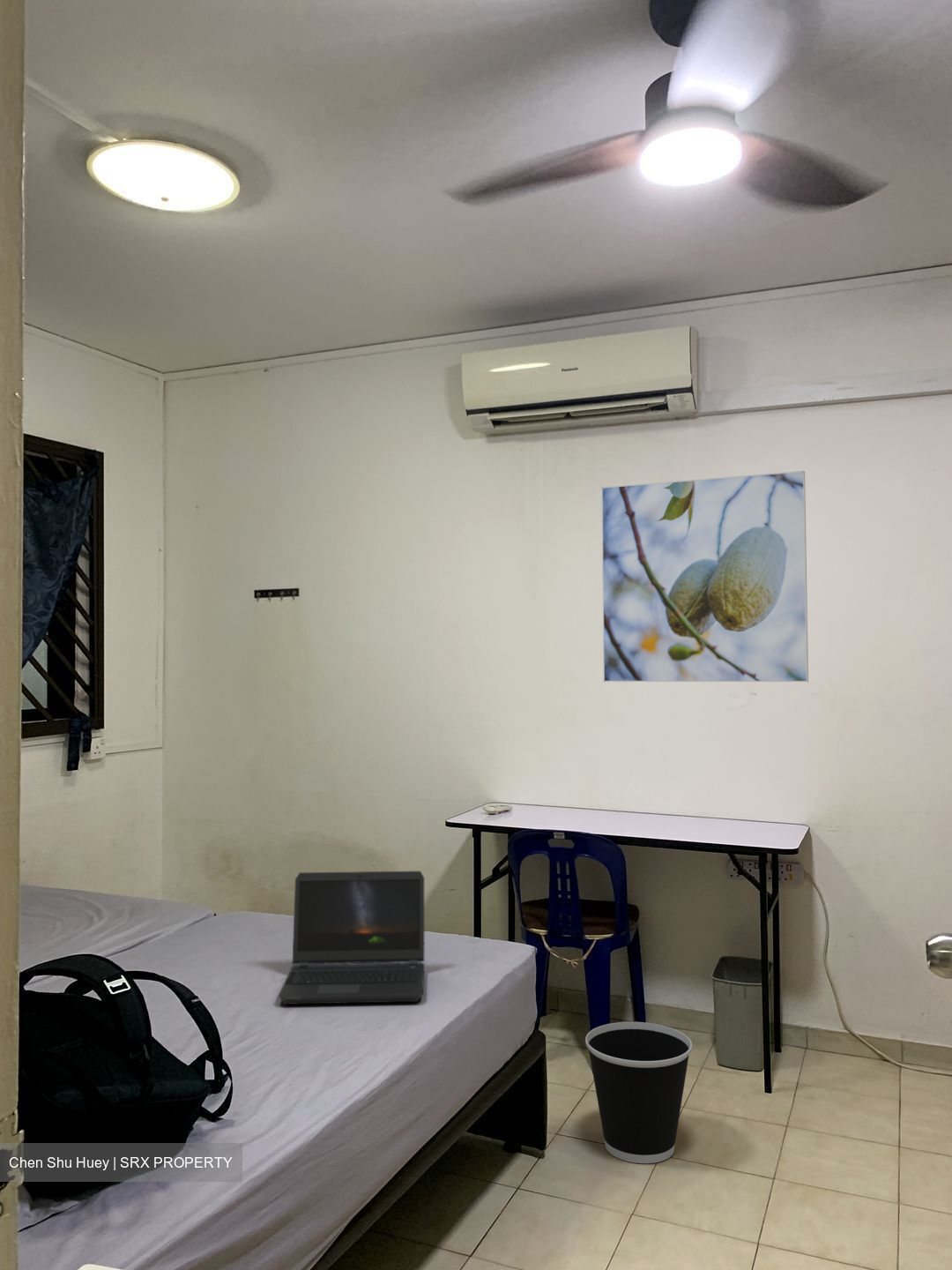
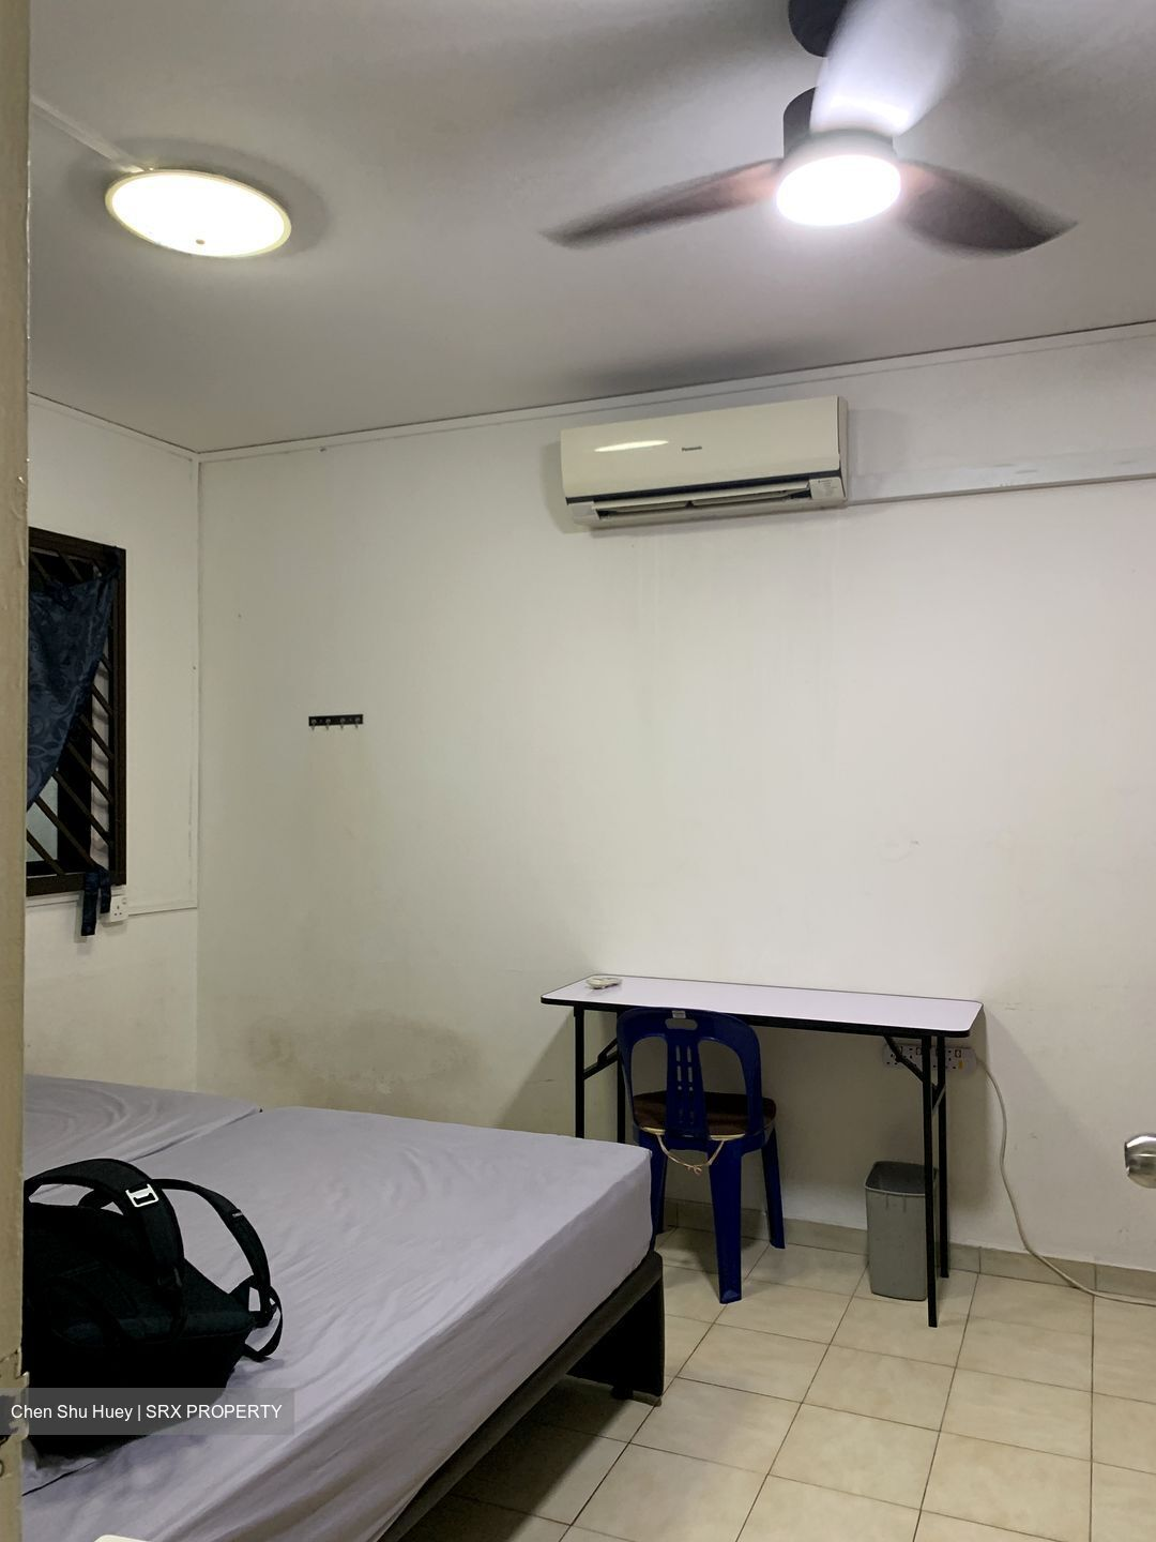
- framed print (701, 580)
- wastebasket (638, 1093)
- laptop computer (355, 934)
